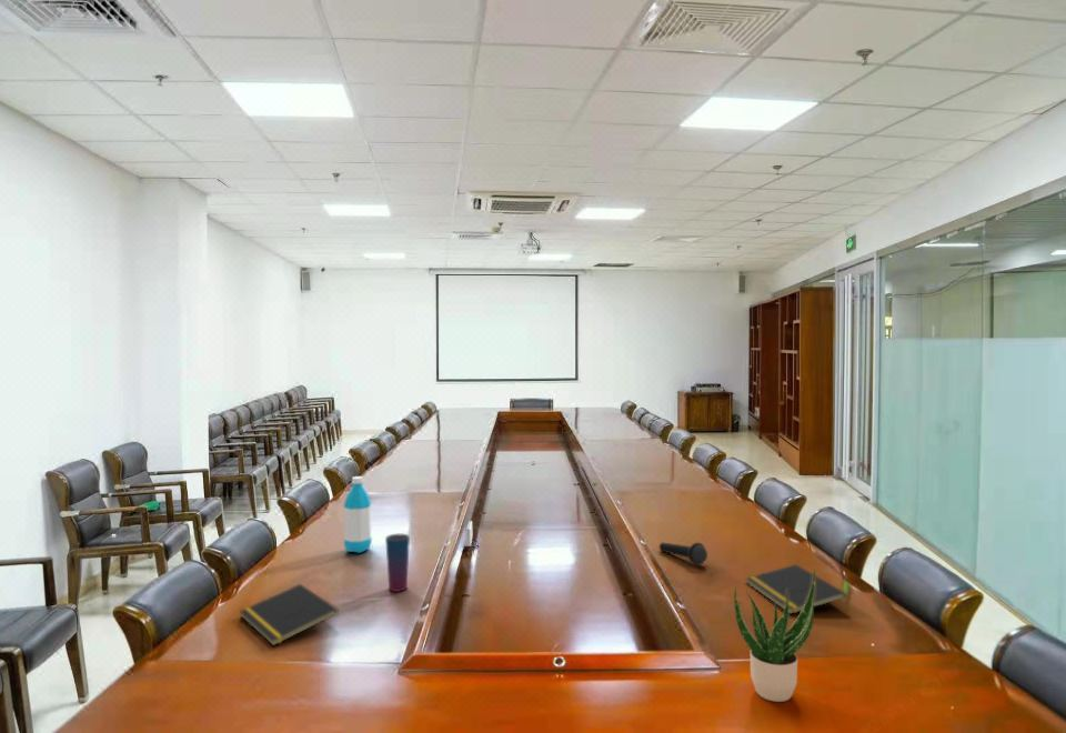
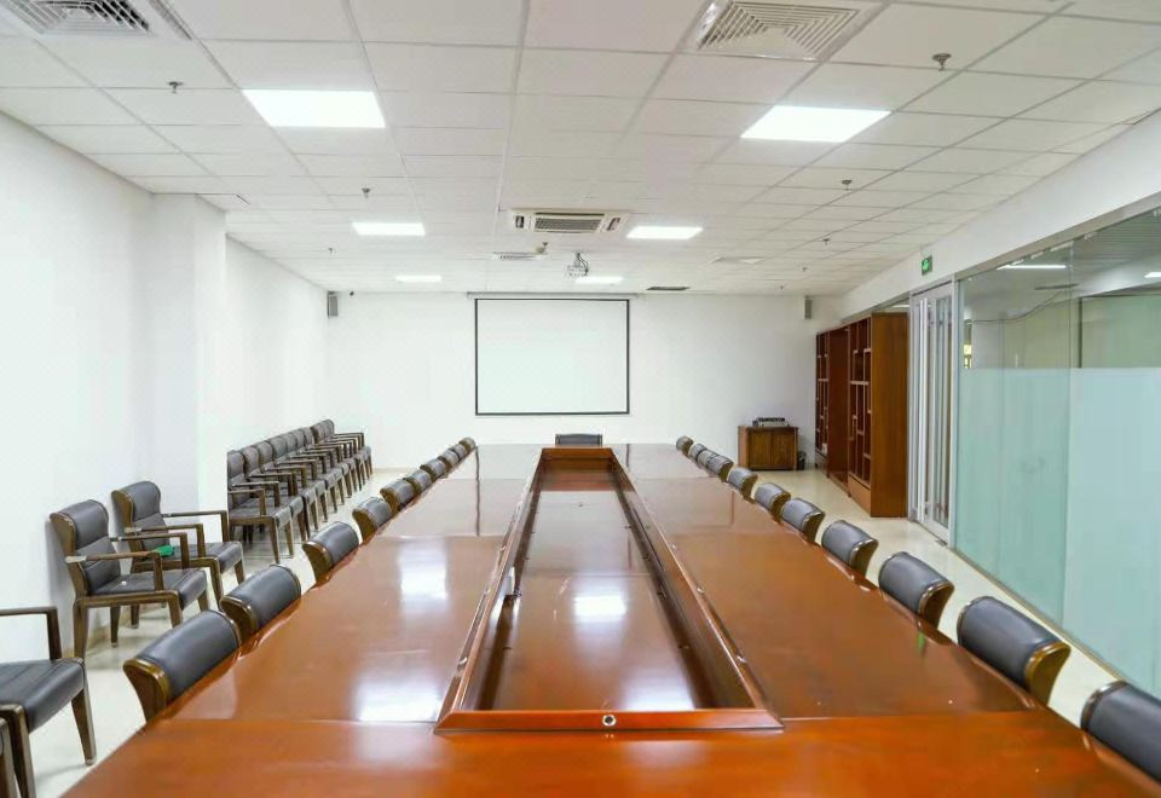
- notepad (288, 612)
- cup (398, 562)
- water bottle (358, 513)
- notepad (793, 588)
- potted plant (776, 633)
- microphone (682, 548)
